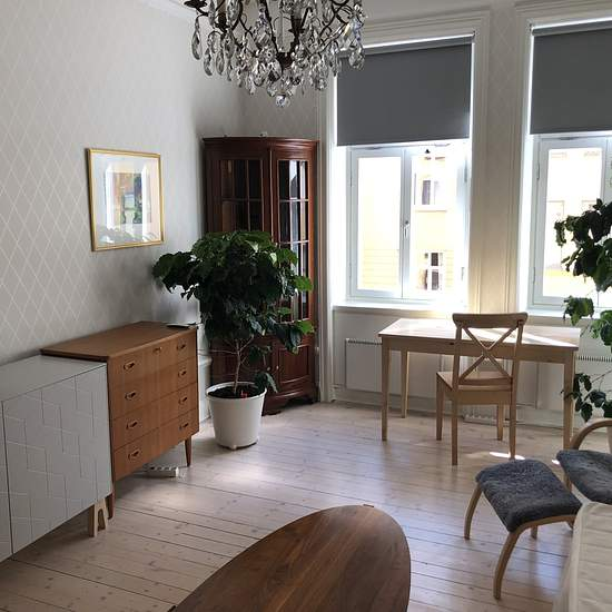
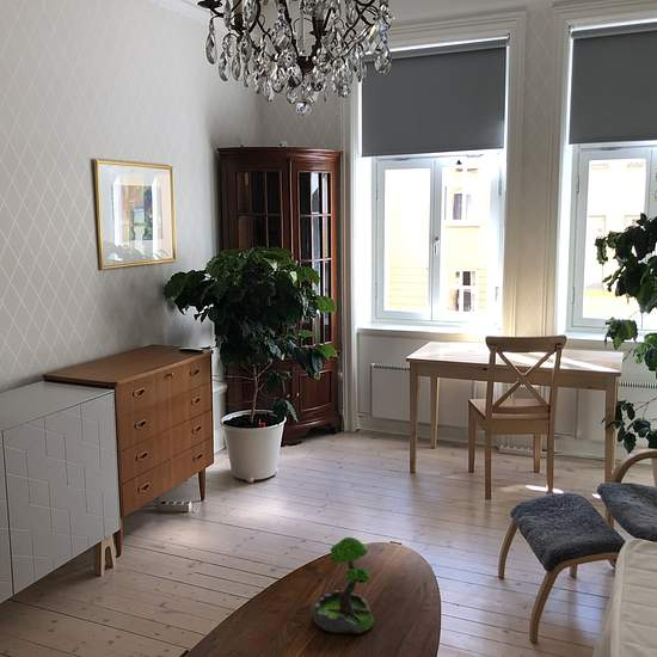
+ plant (345, 576)
